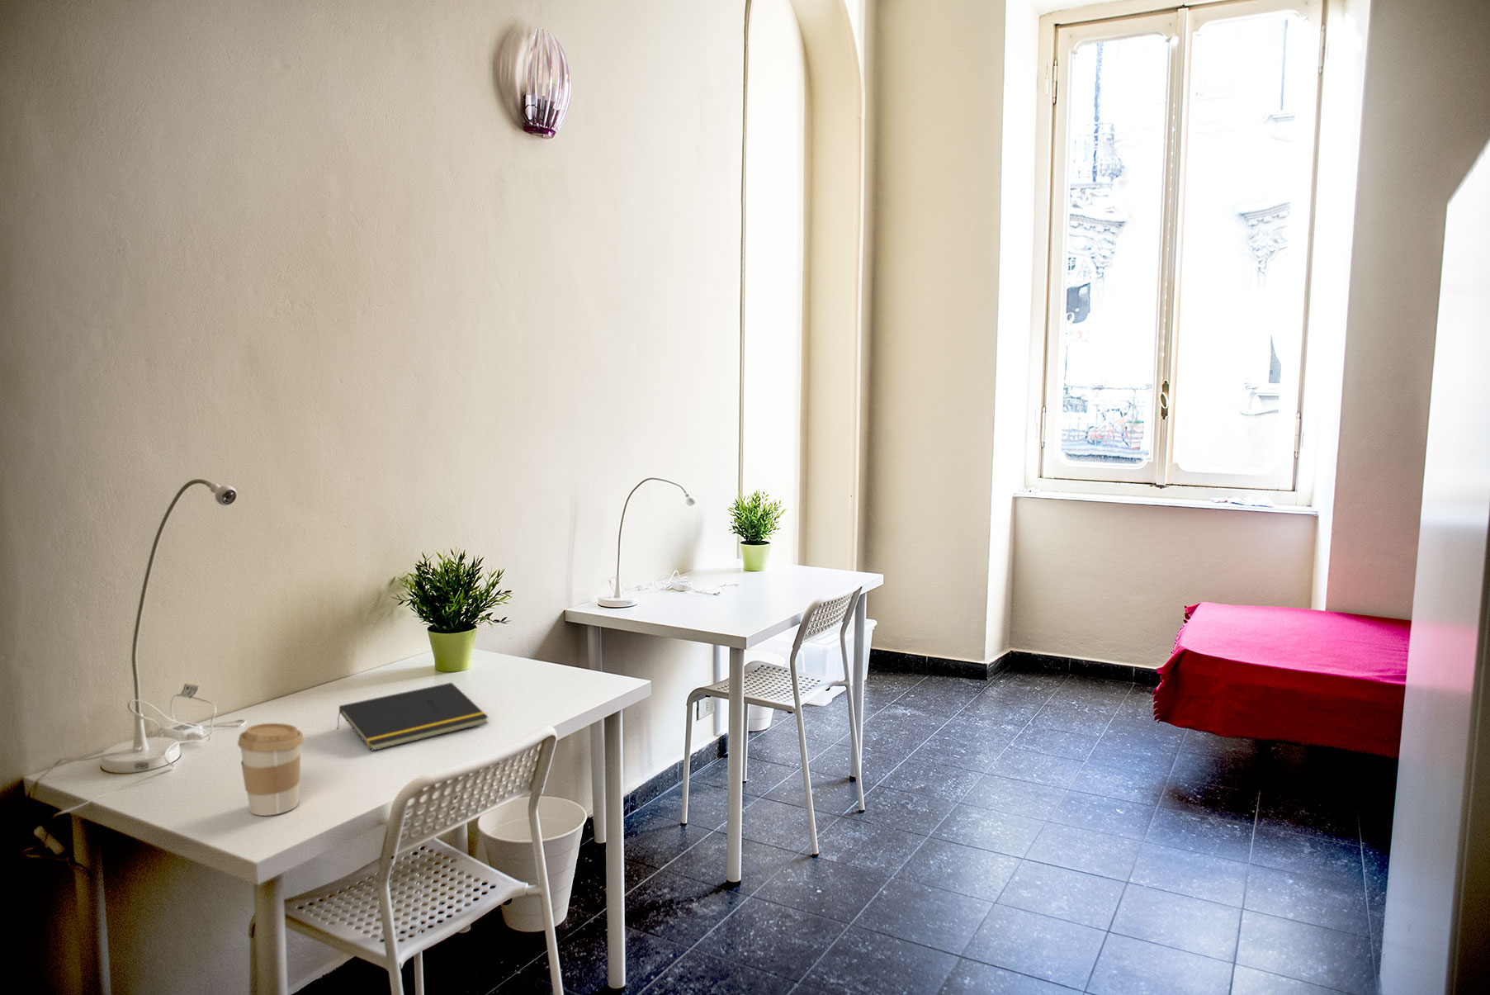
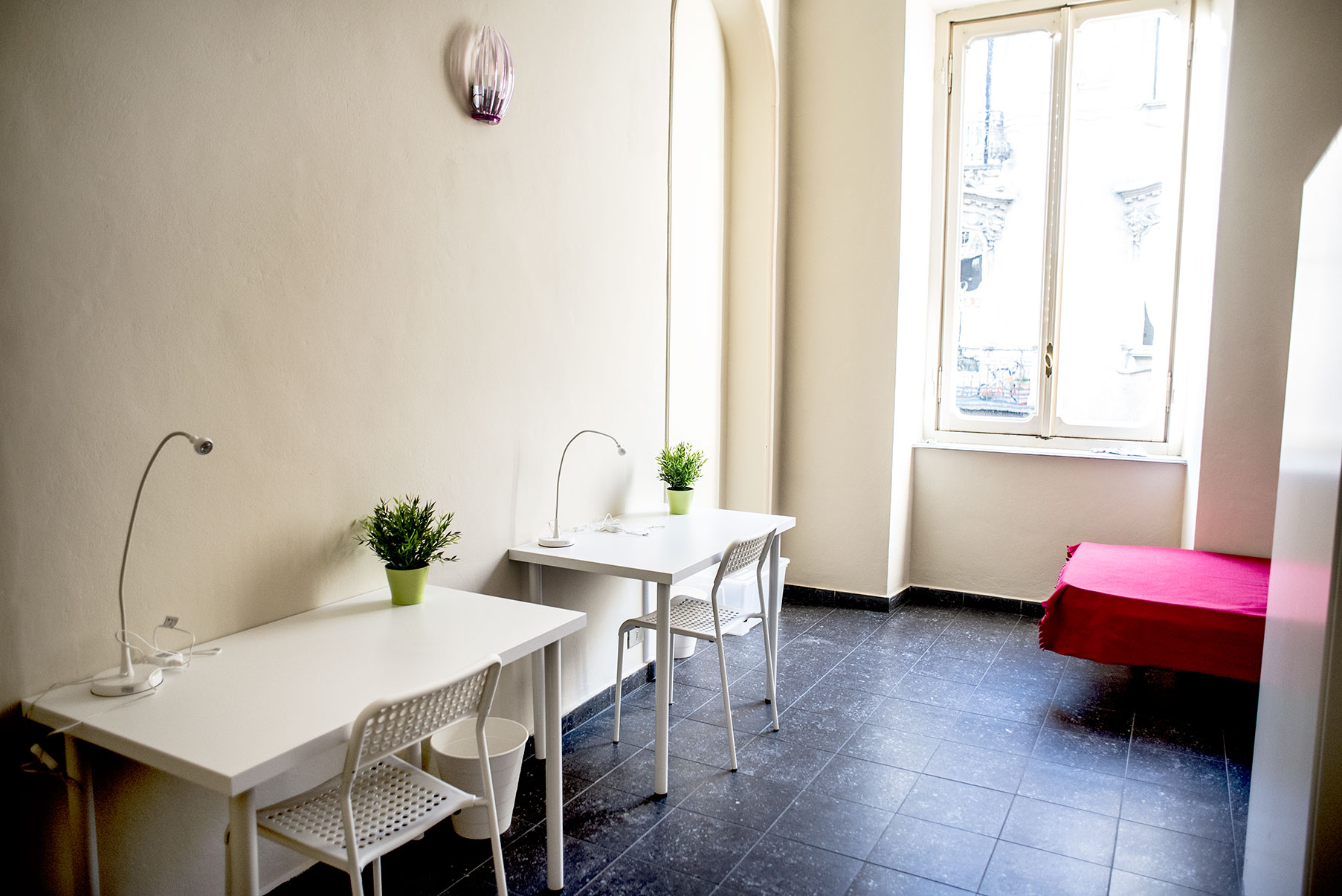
- notepad (414, 714)
- coffee cup (272, 766)
